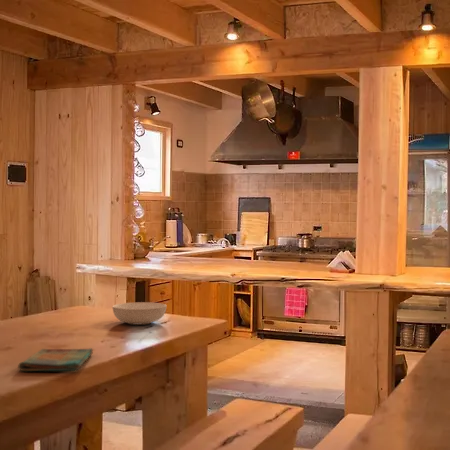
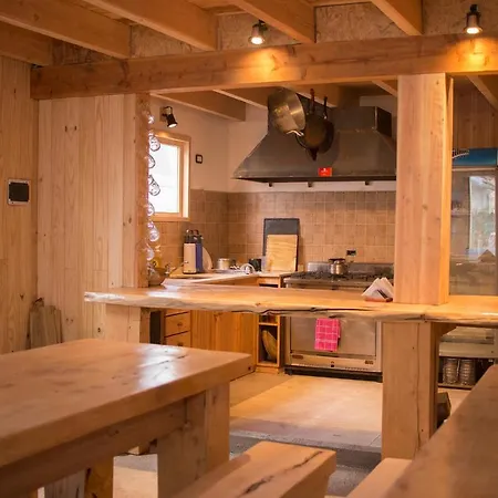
- serving bowl (139, 314)
- dish towel (57, 358)
